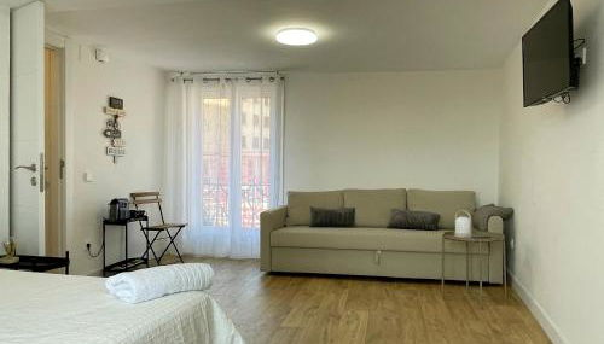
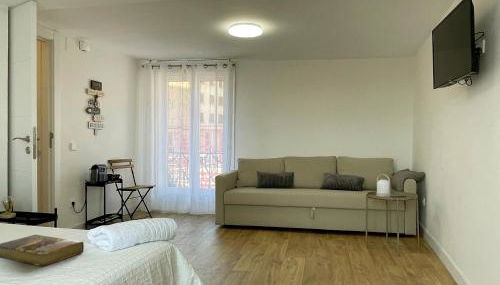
+ book (39, 248)
